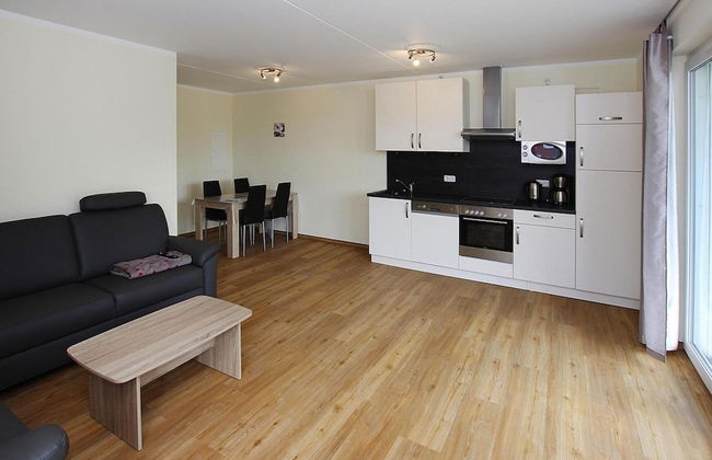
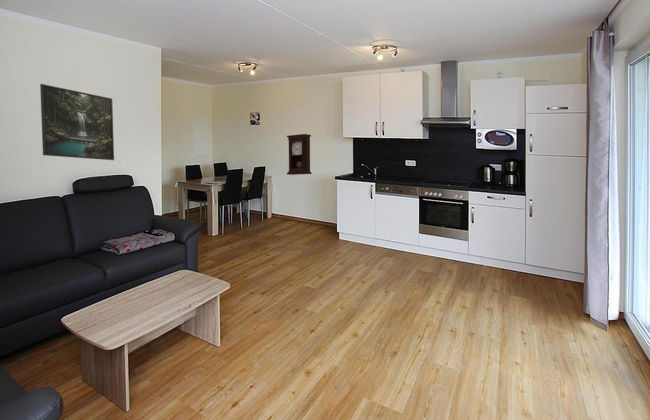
+ pendulum clock (298, 154)
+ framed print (79, 125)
